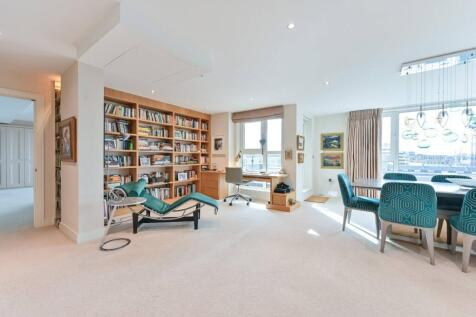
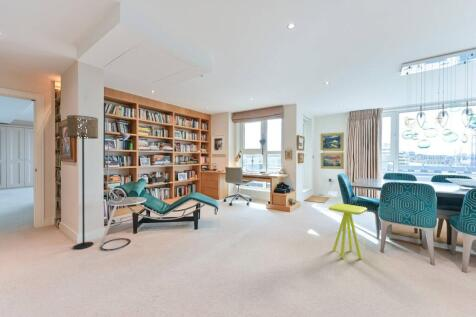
+ floor lamp (83, 181)
+ side table (348, 230)
